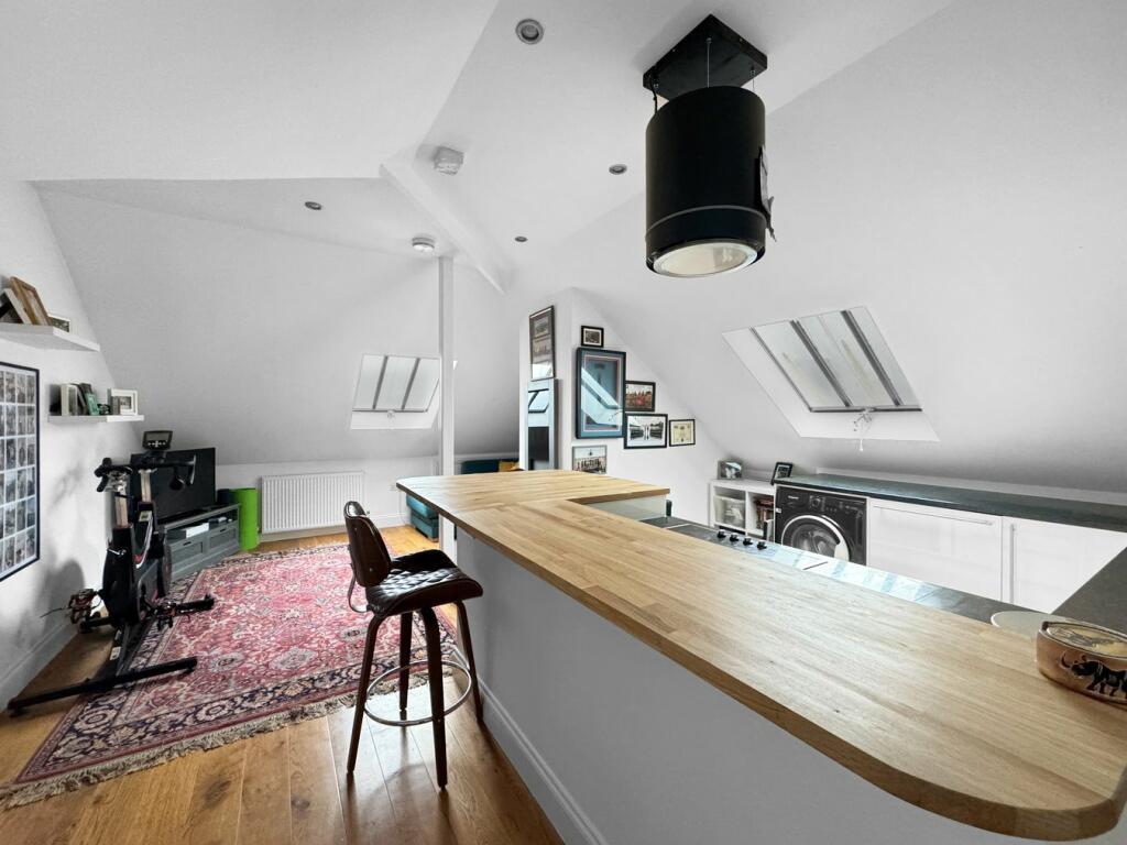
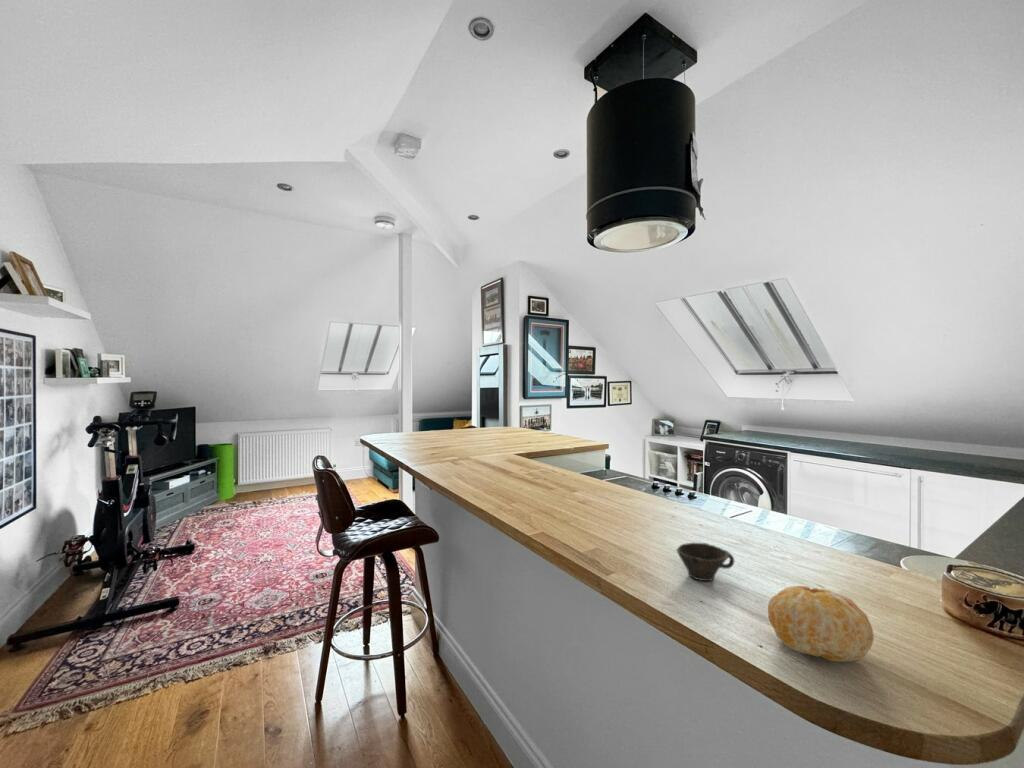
+ fruit (818, 619)
+ cup (705, 563)
